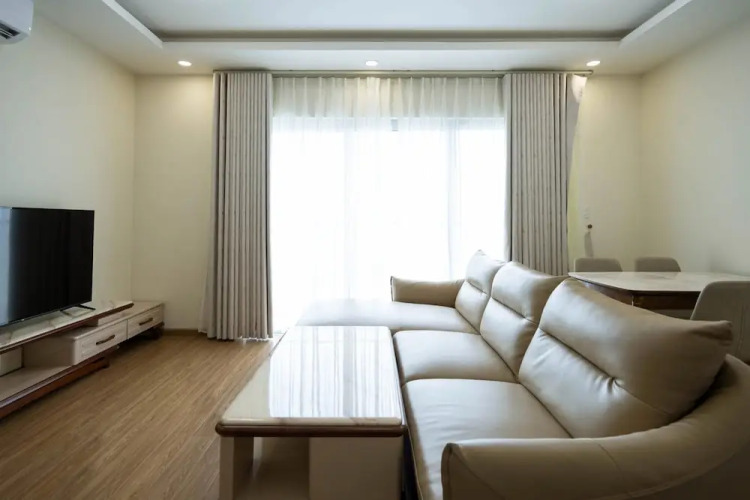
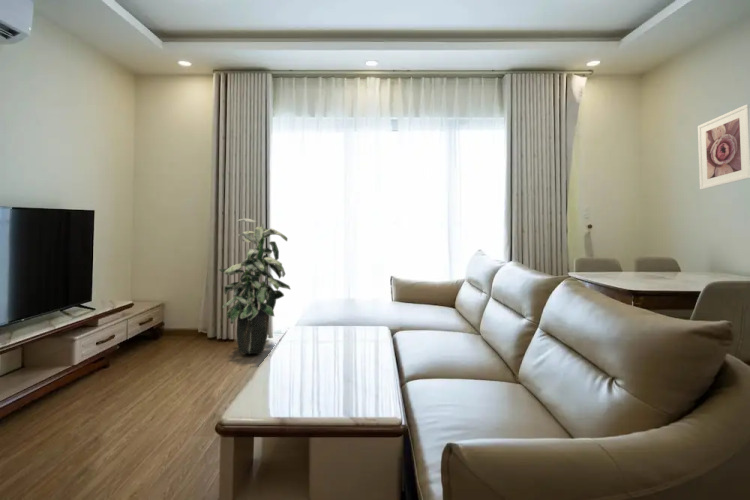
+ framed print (723, 149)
+ indoor plant (252, 285)
